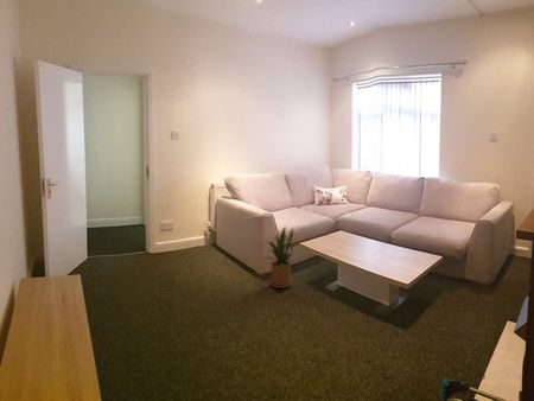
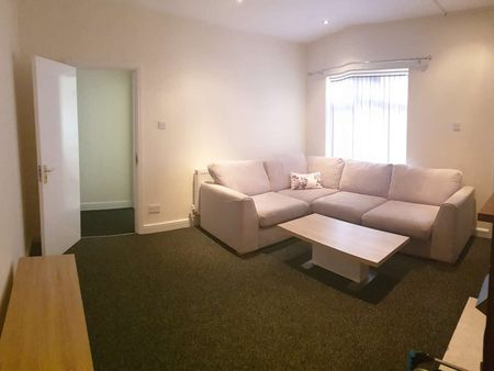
- house plant (278, 256)
